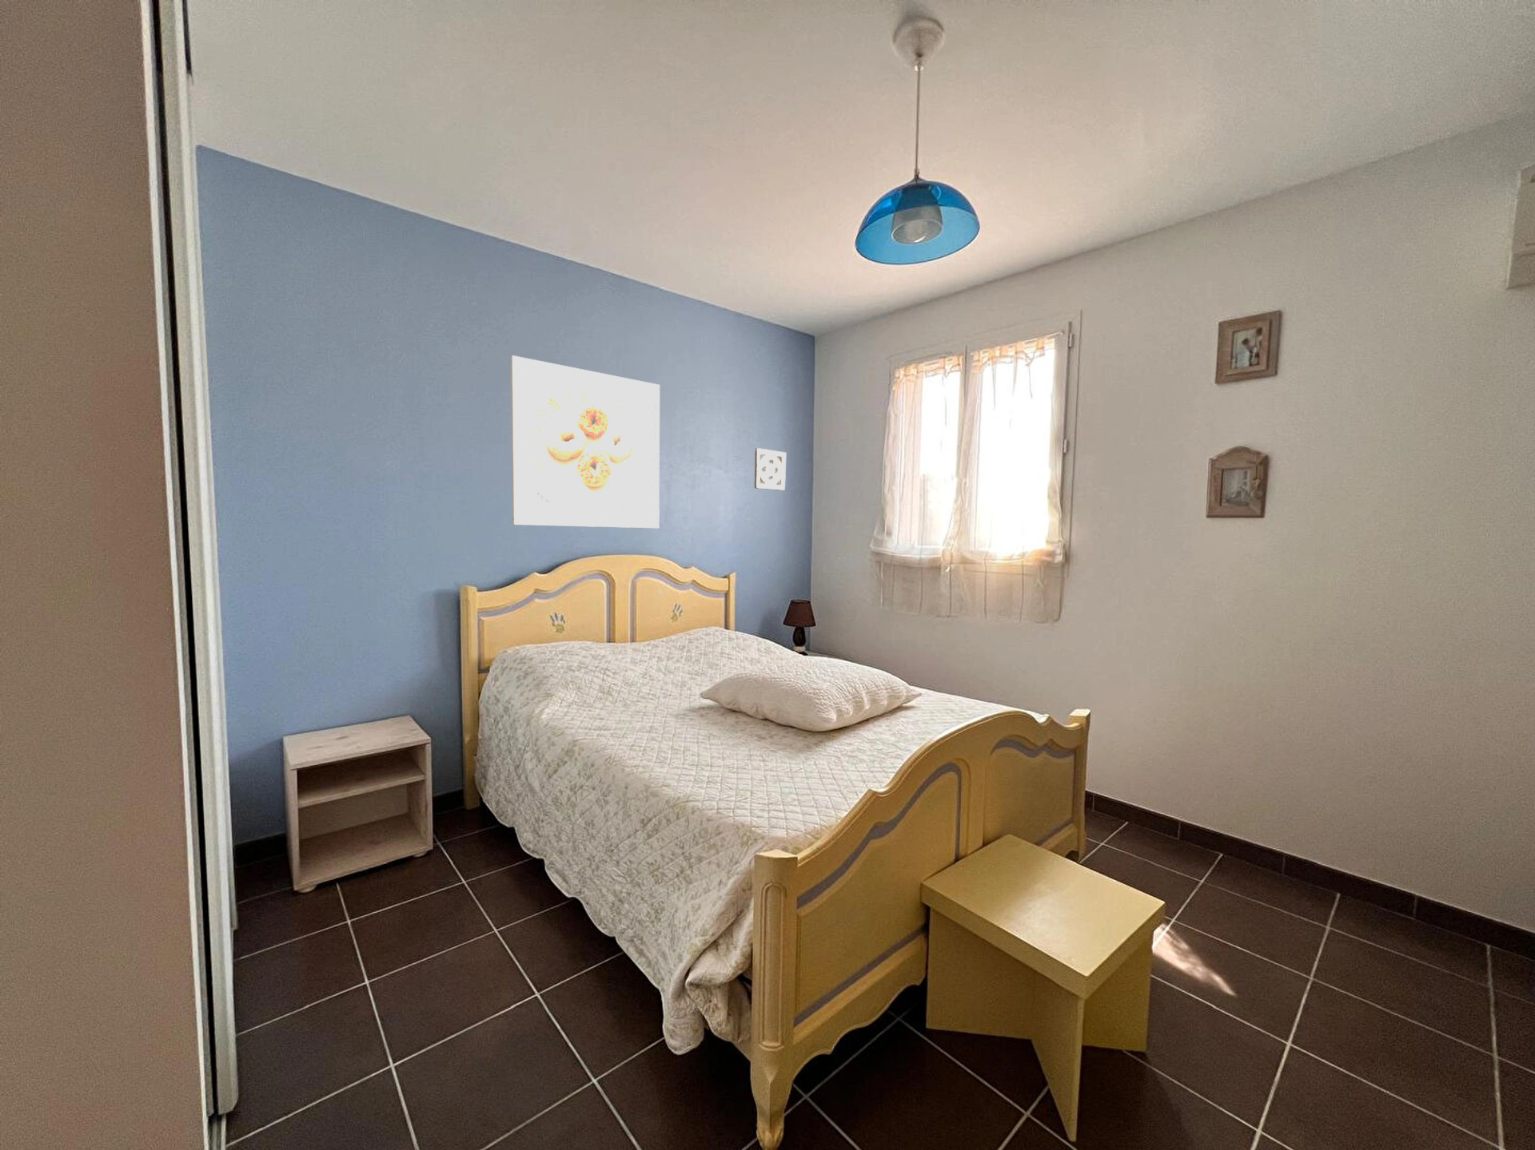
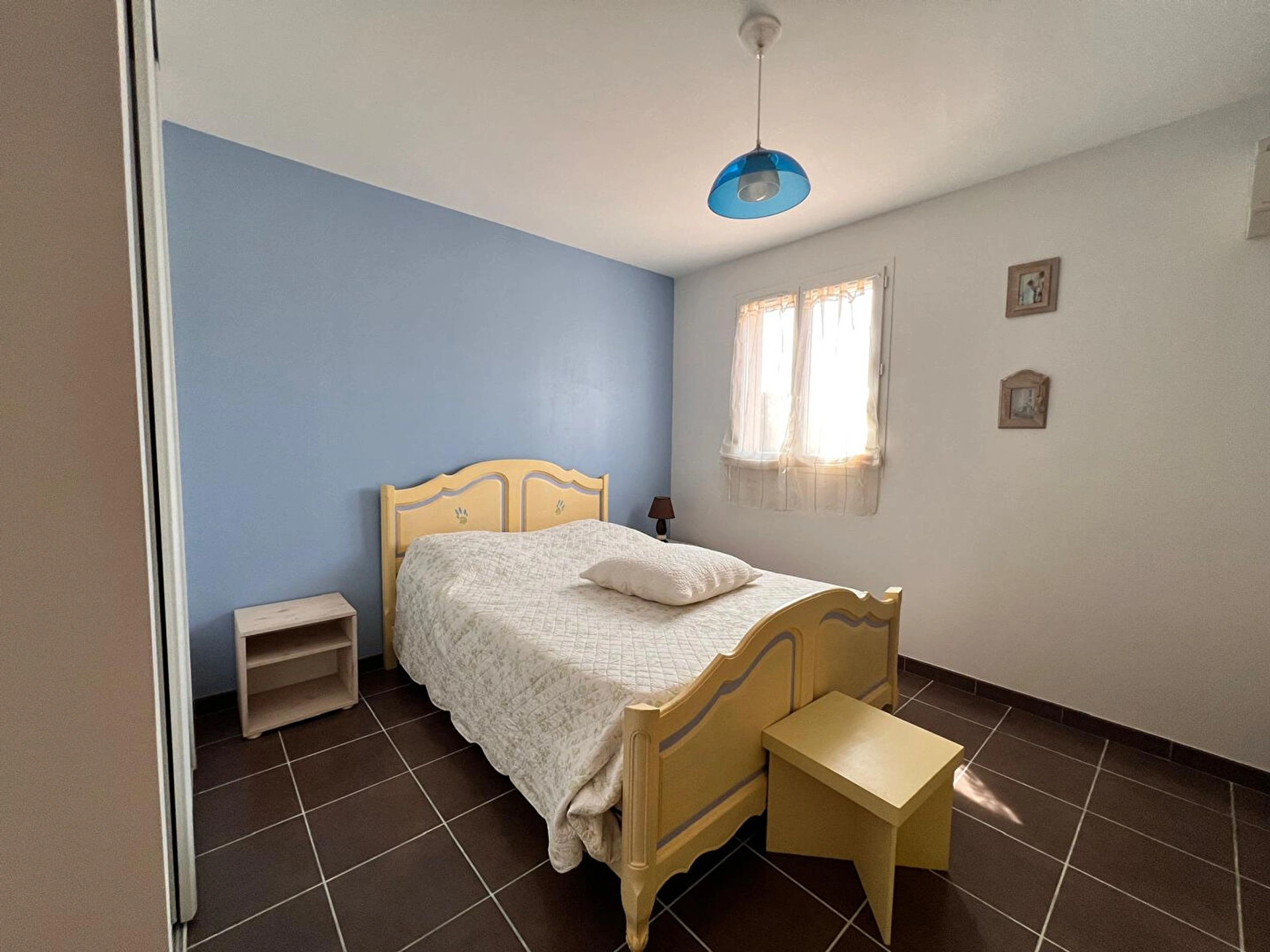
- wall ornament (770, 470)
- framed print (591, 449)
